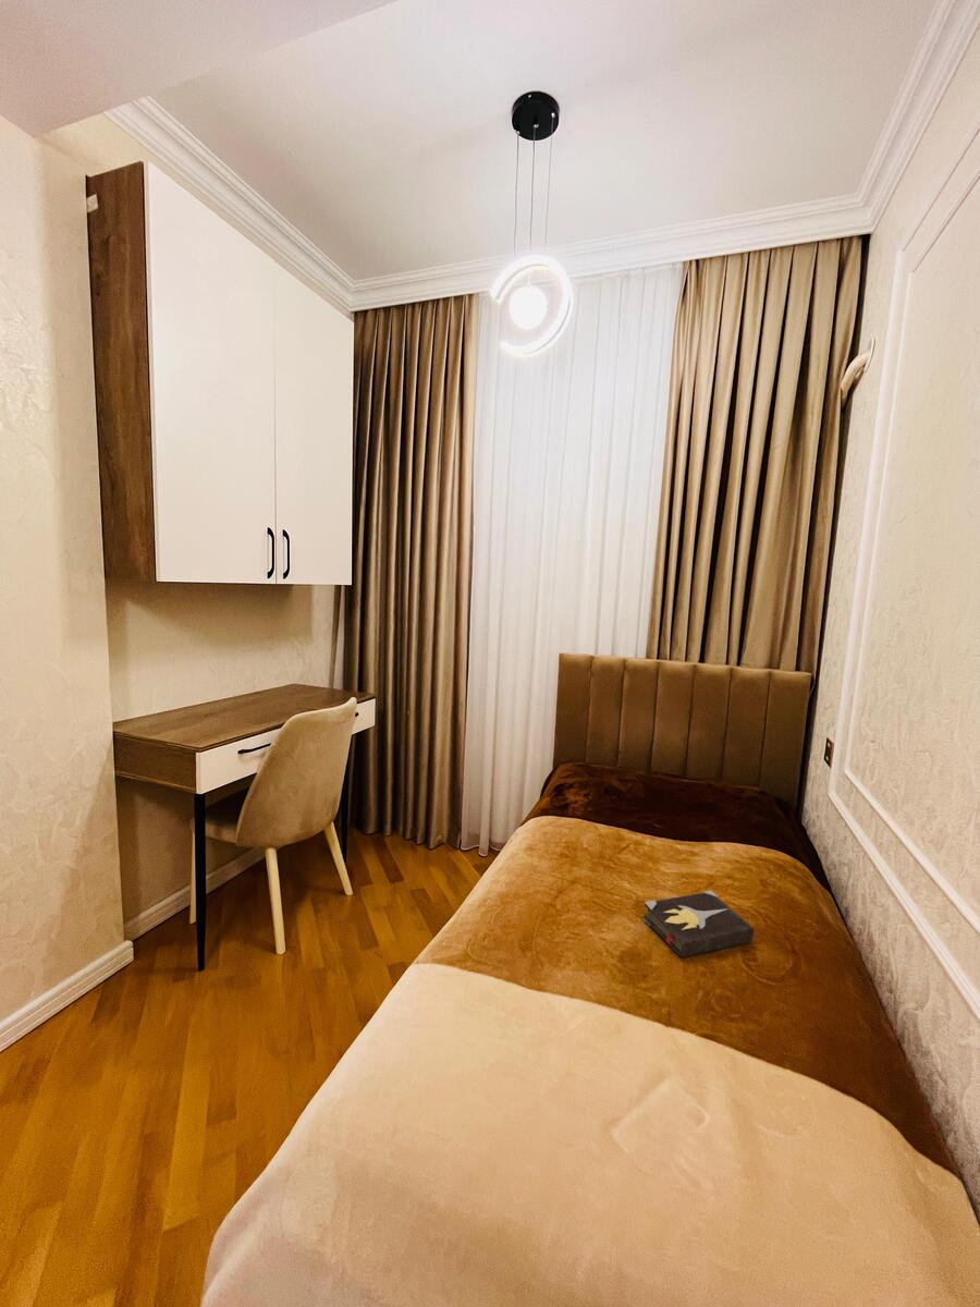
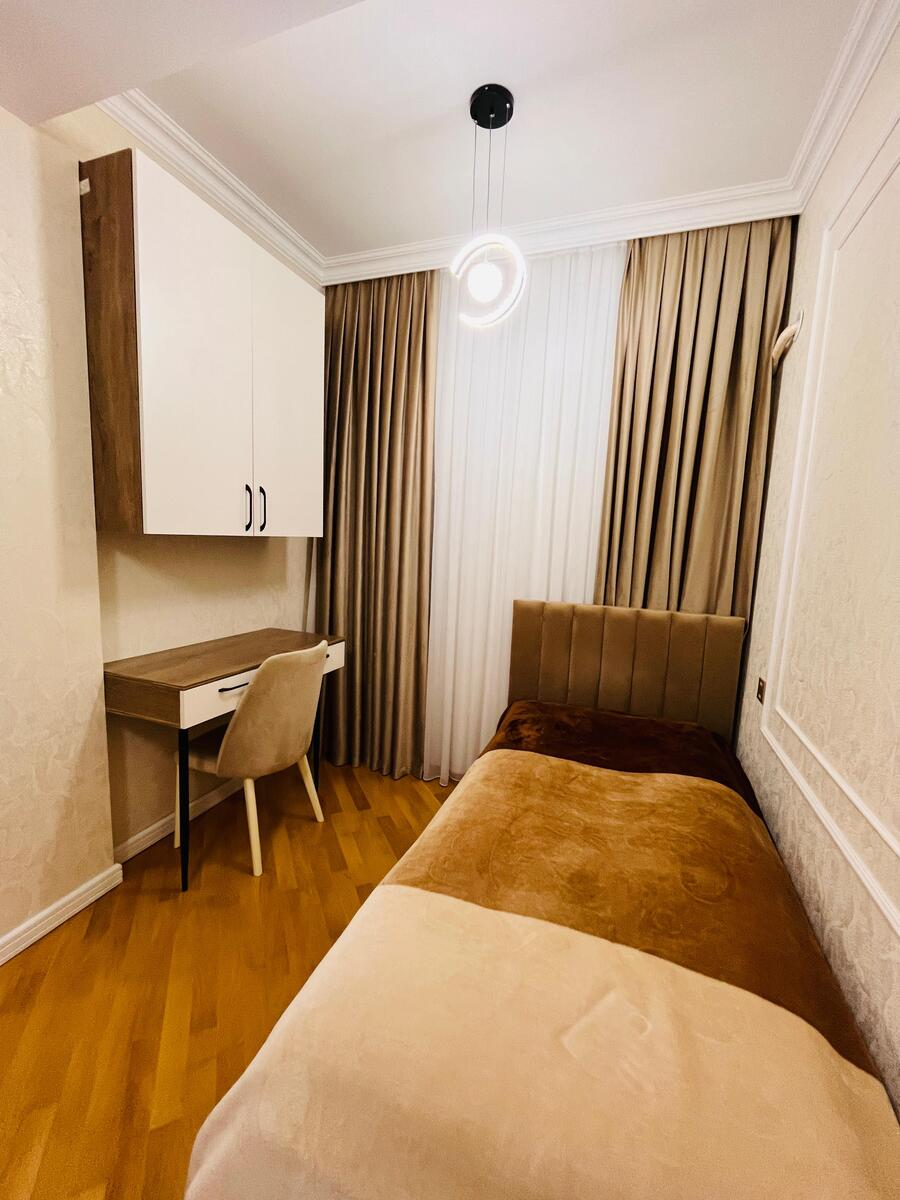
- hardback book (697, 920)
